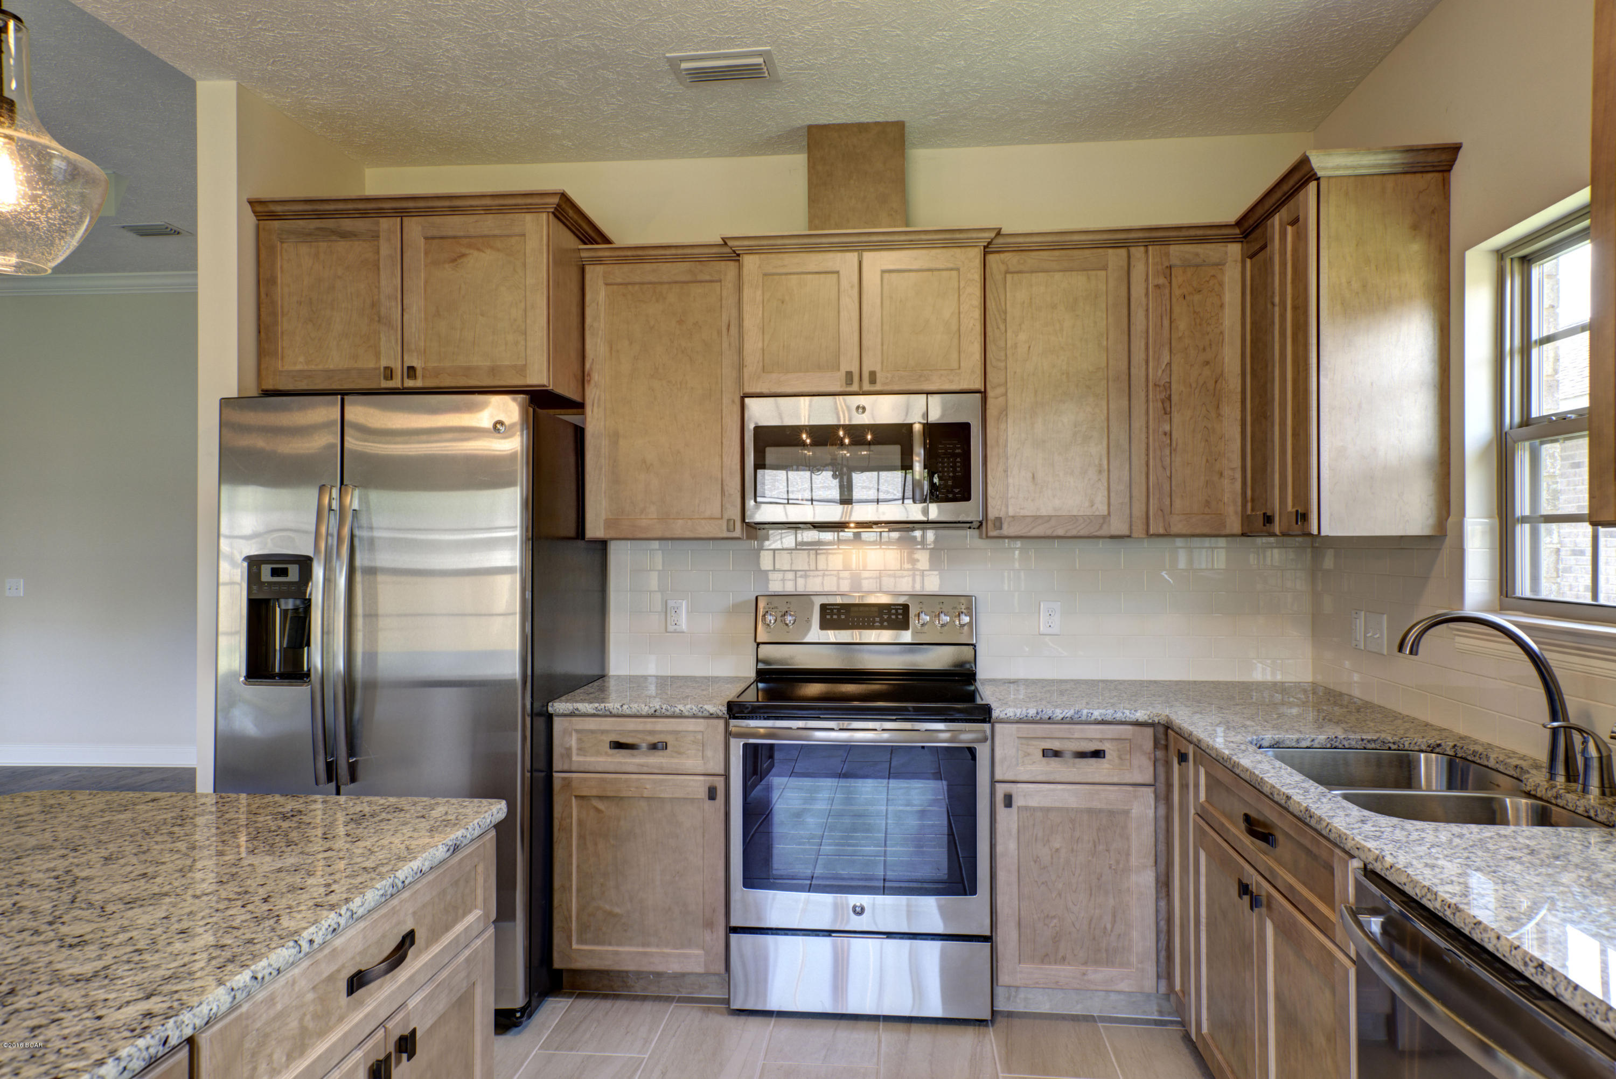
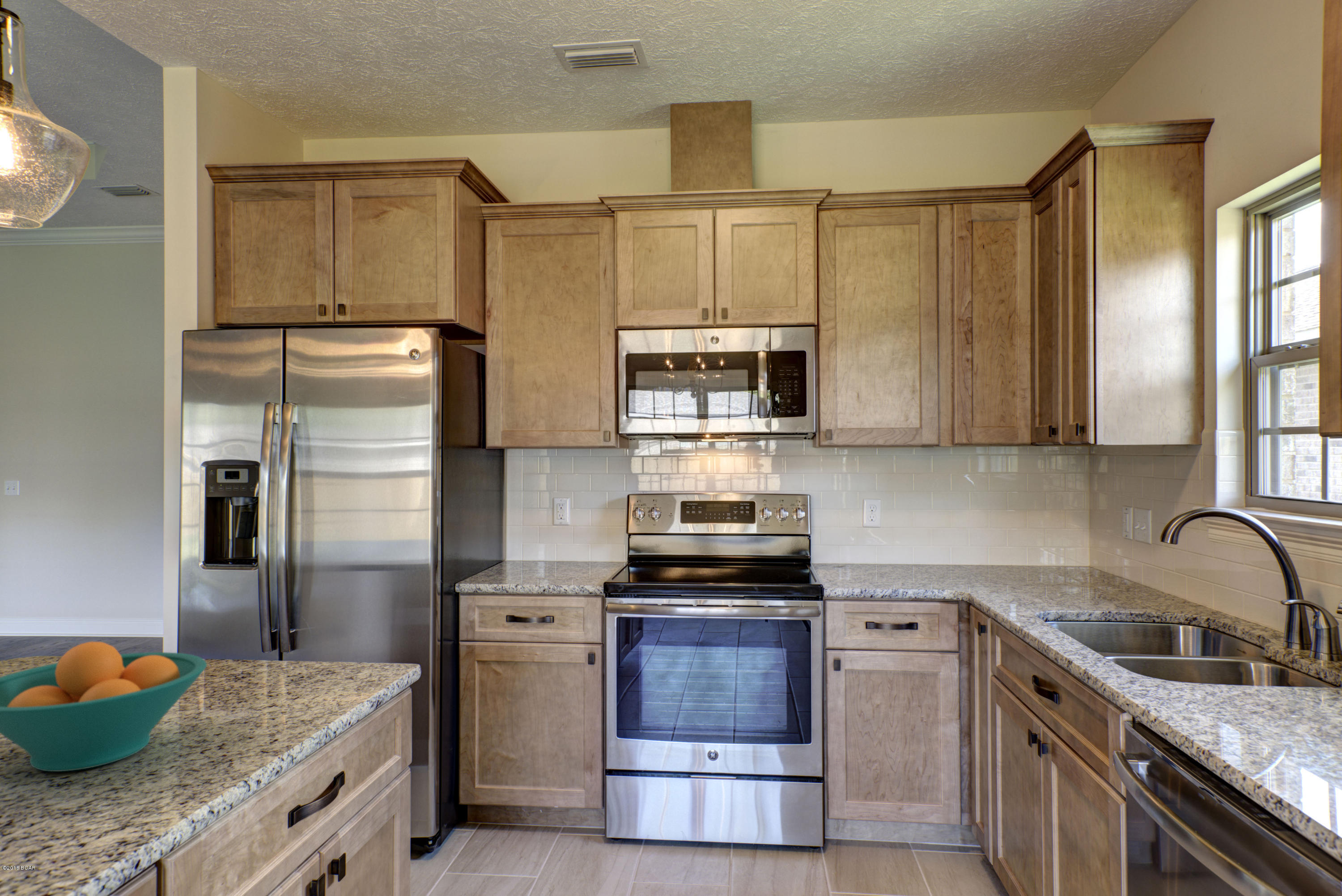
+ fruit bowl (93, 698)
